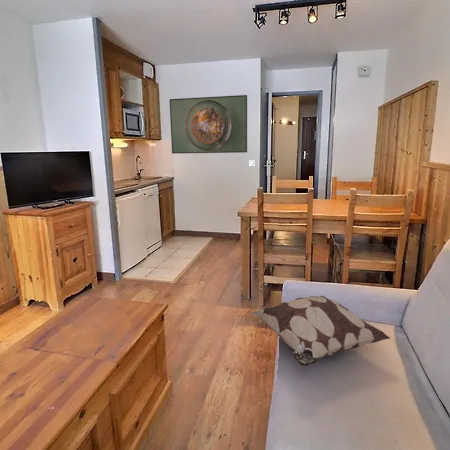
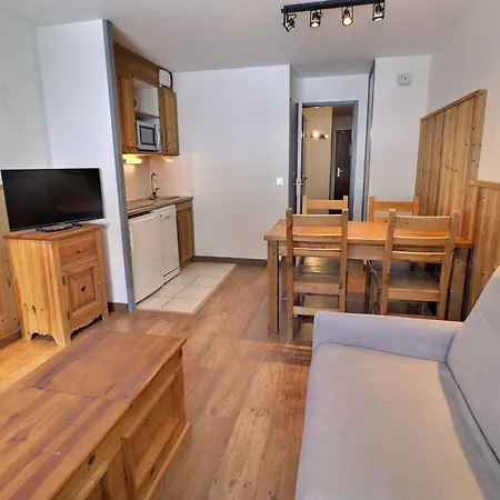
- decorative pillow (315, 325)
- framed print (208, 125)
